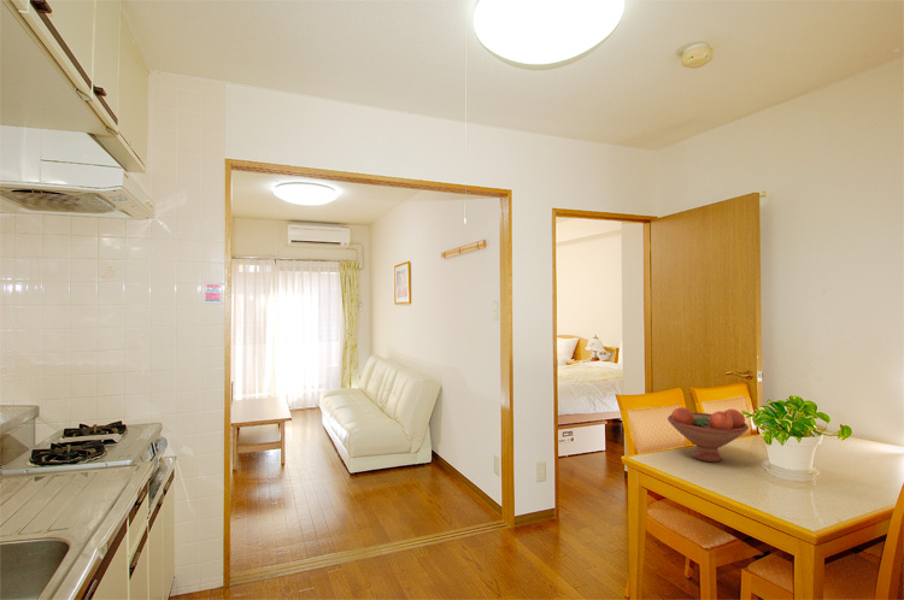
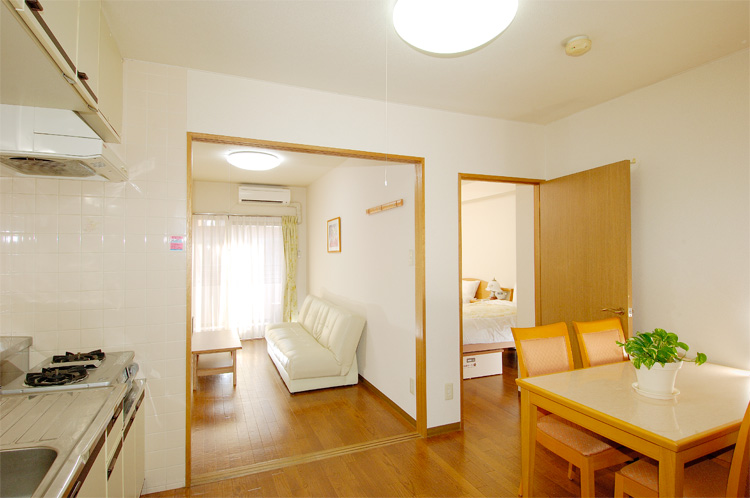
- fruit bowl (706, 431)
